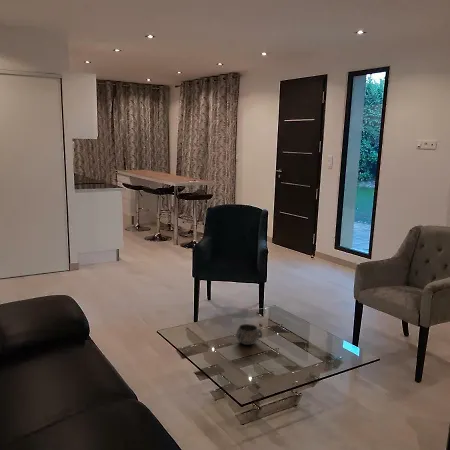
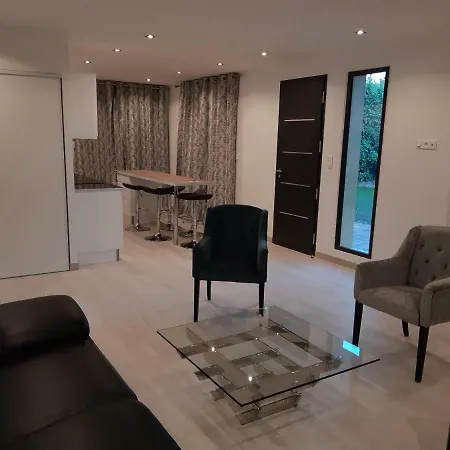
- decorative bowl (245, 335)
